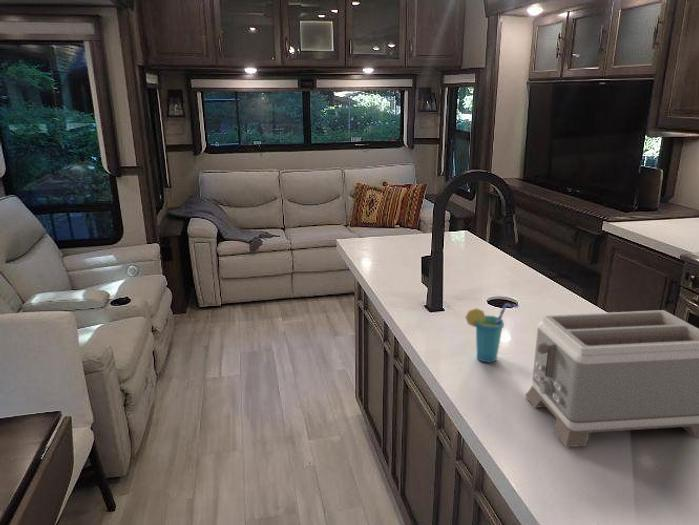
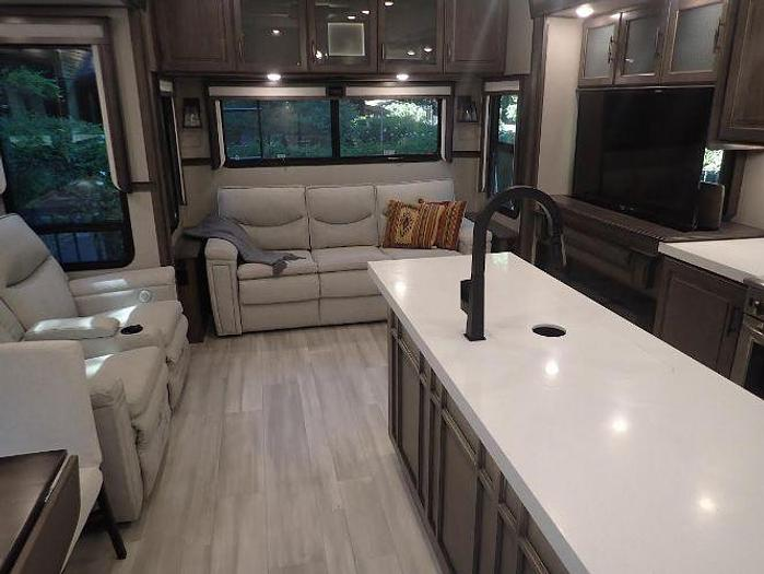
- cup (491, 331)
- toaster (612, 372)
